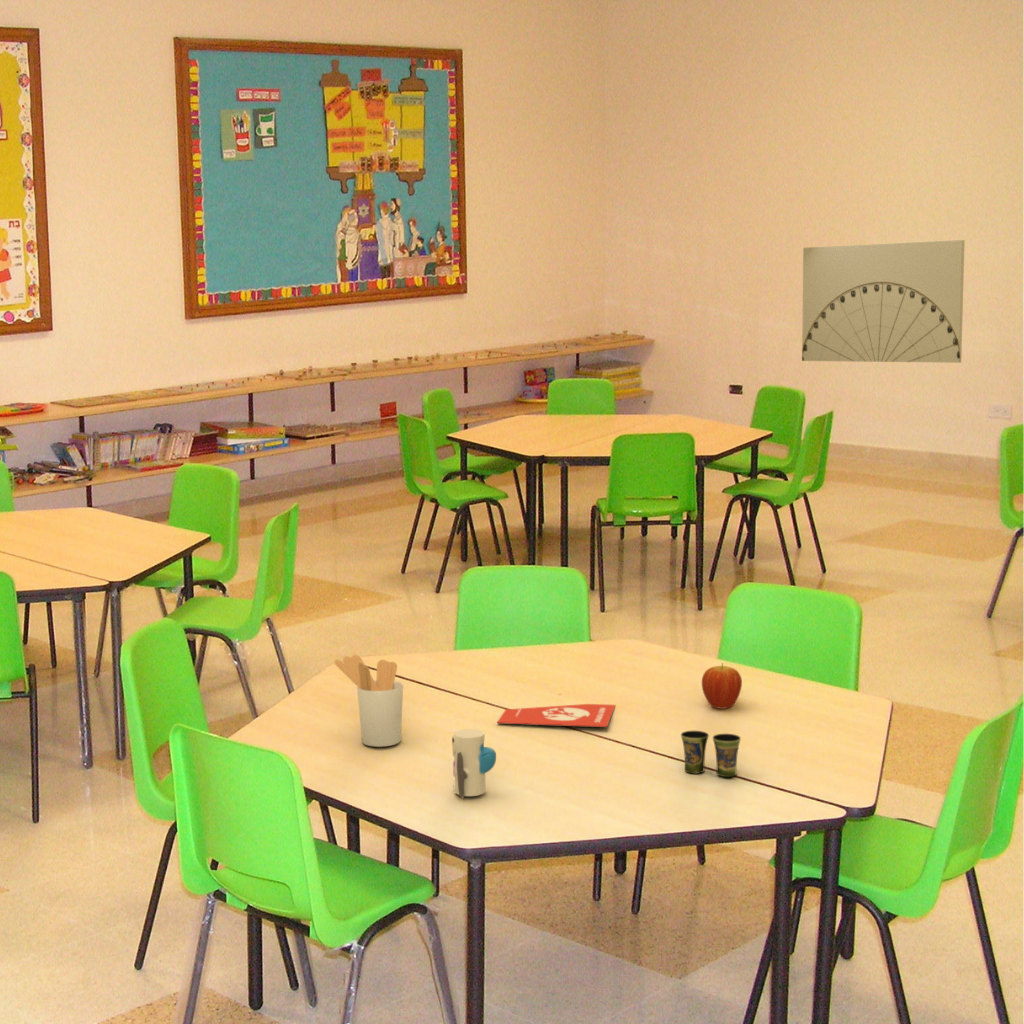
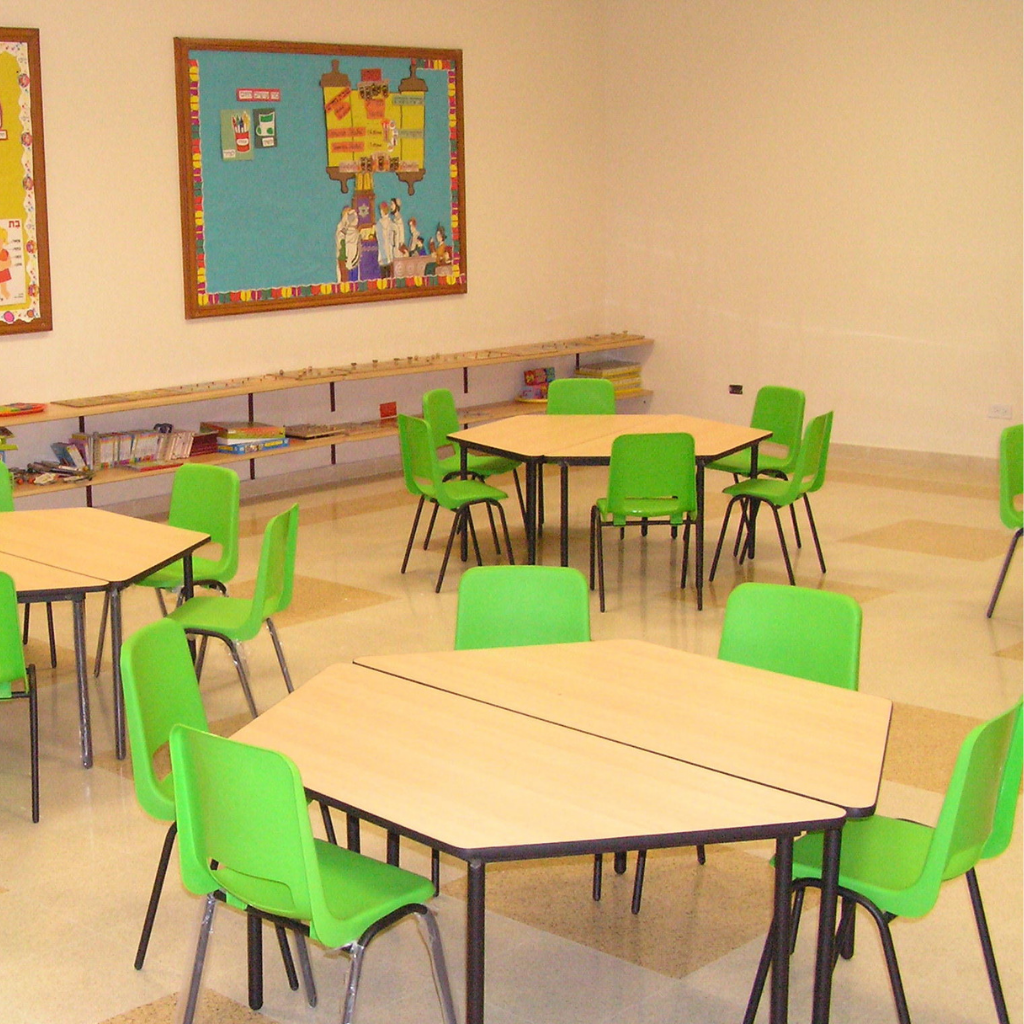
- utensil holder (370, 698)
- book (557, 713)
- wall art (879, 303)
- cup (716, 754)
- toy (473, 764)
- fruit (721, 684)
